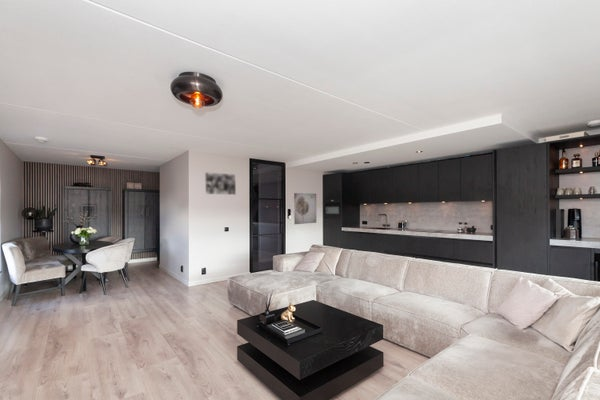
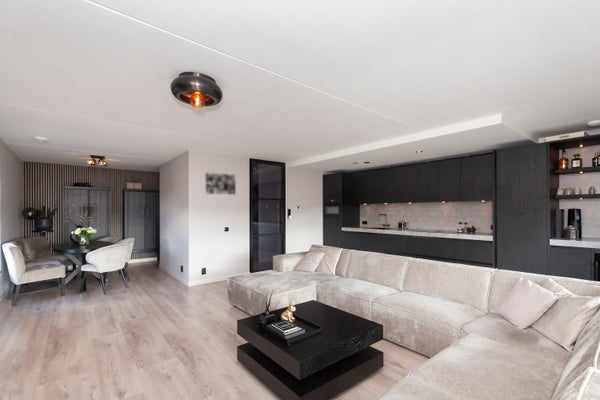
- wall art (305, 208)
